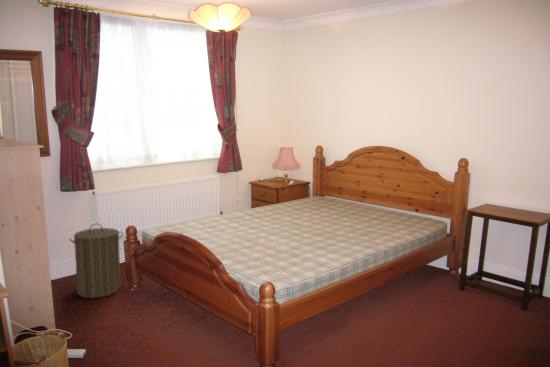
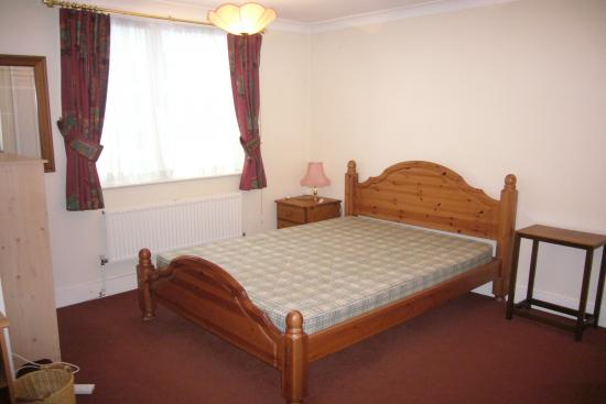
- laundry hamper (97, 257)
